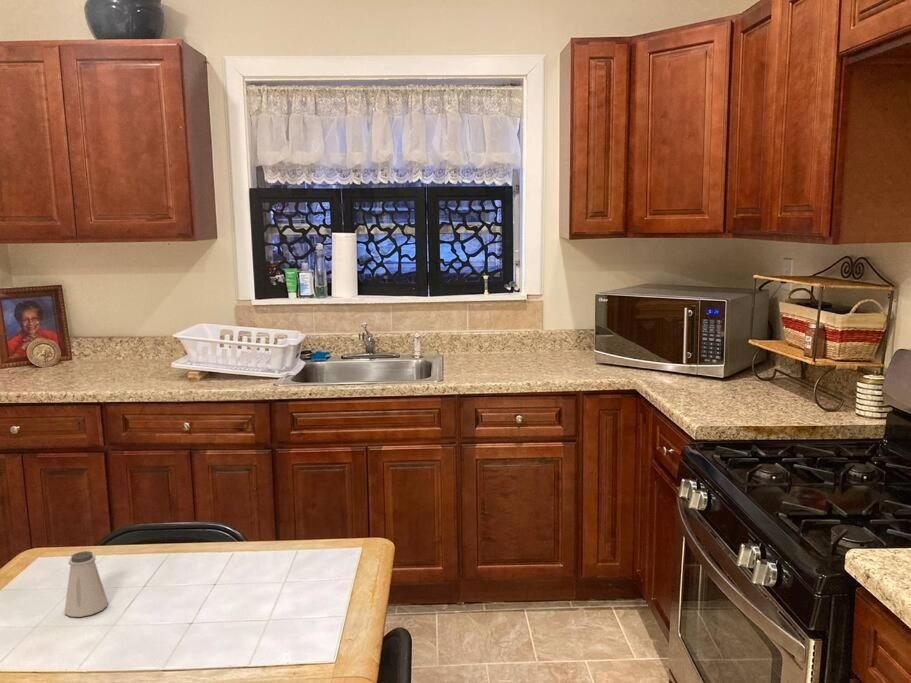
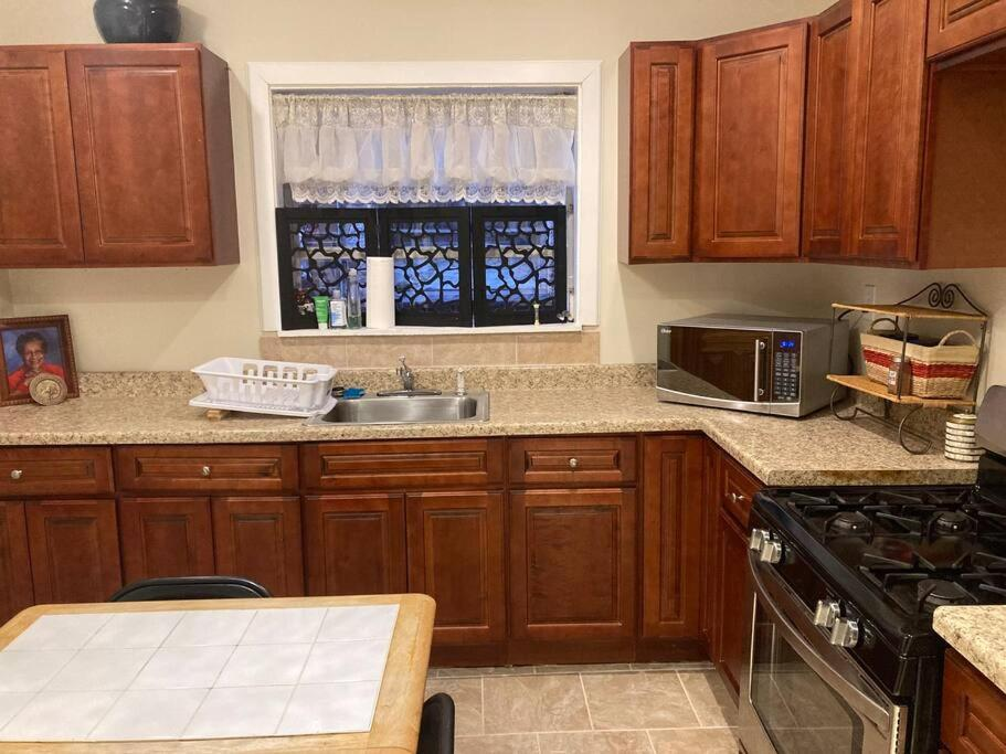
- saltshaker (84, 581)
